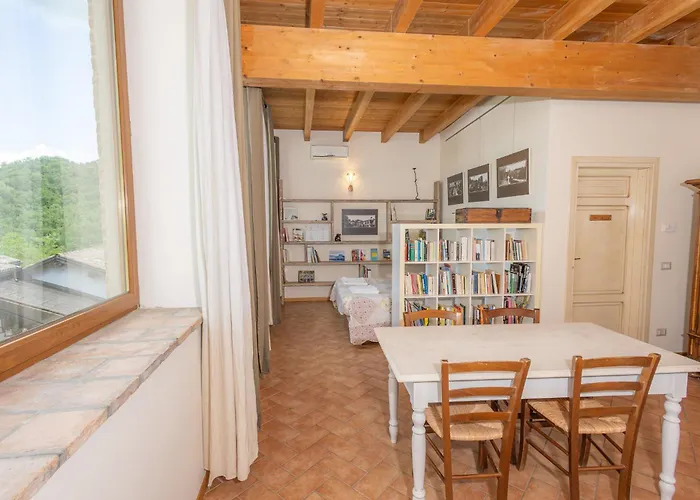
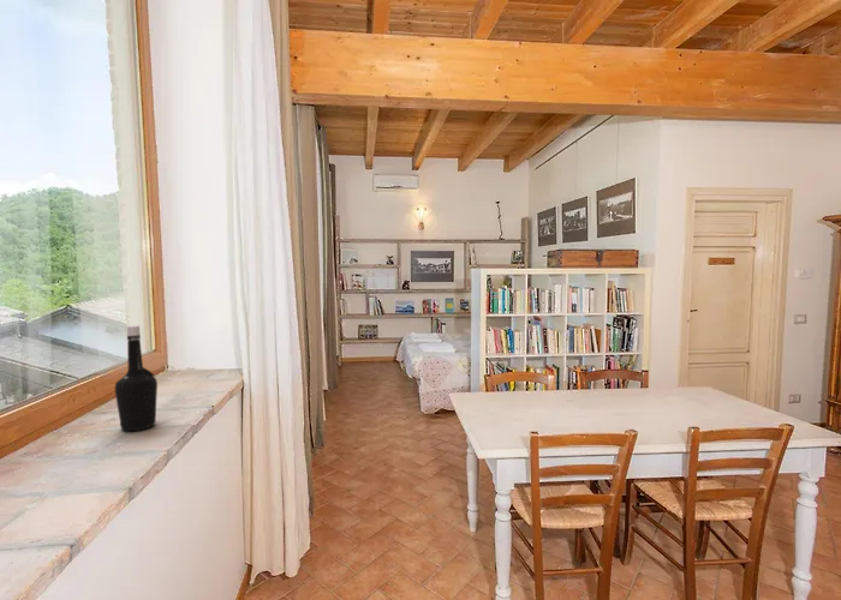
+ bottle (136, 377)
